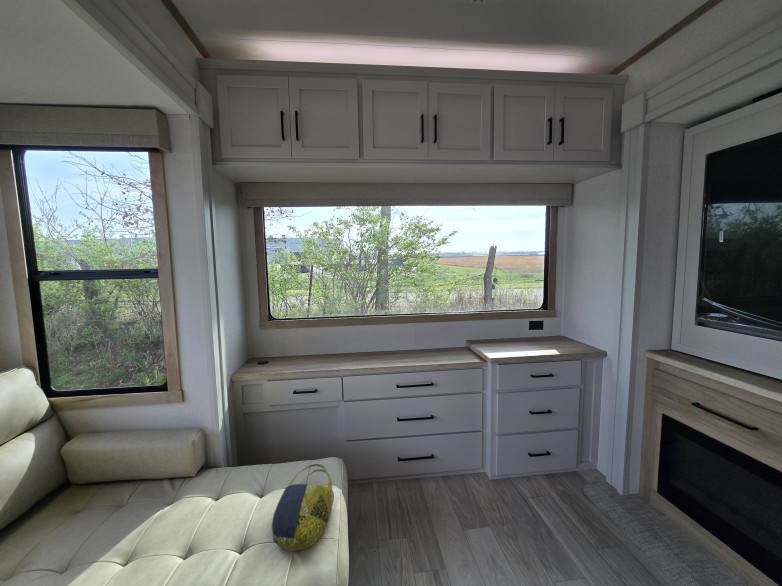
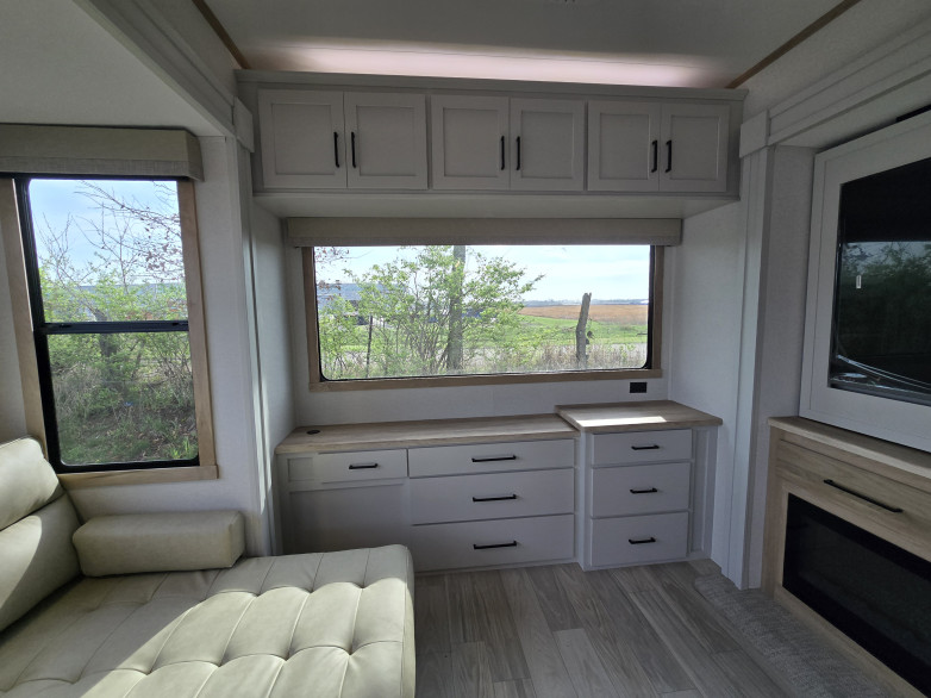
- tote bag (307, 501)
